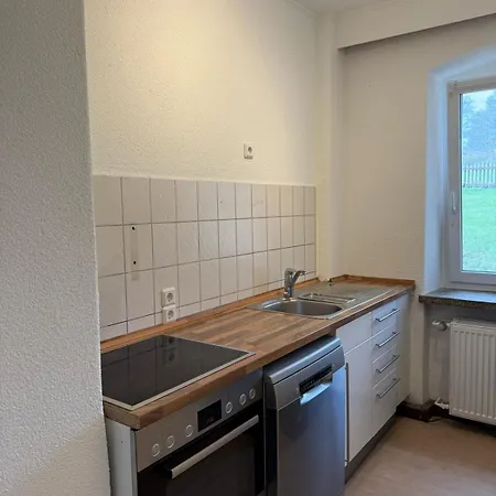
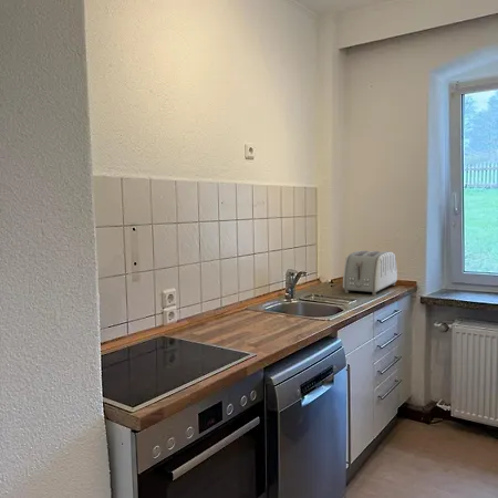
+ toaster (370, 270)
